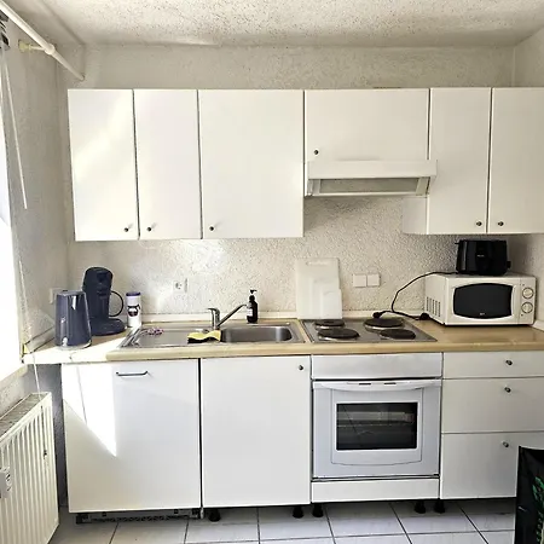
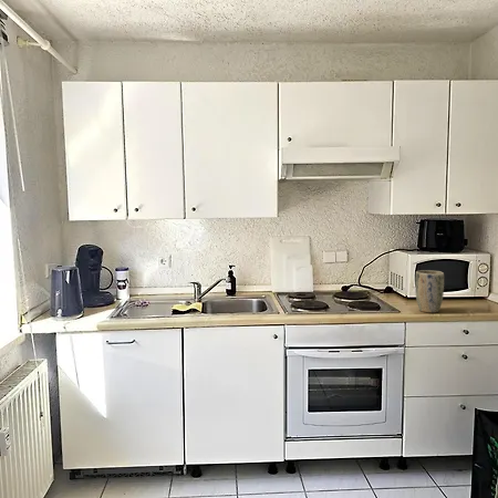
+ plant pot (428, 291)
